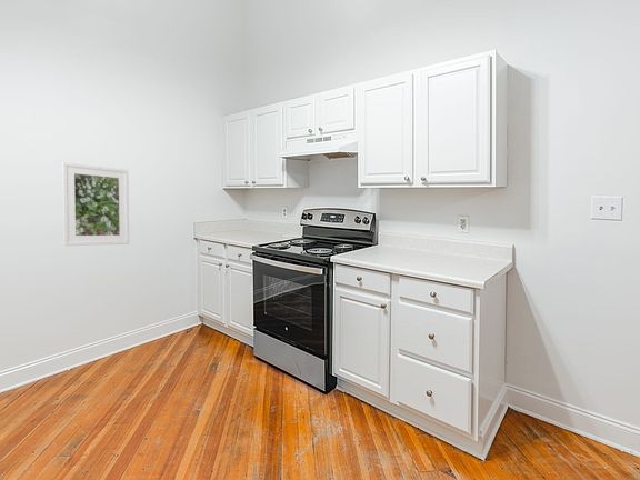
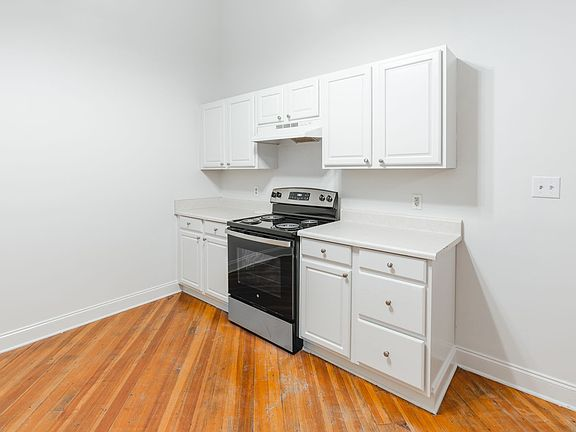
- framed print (97, 206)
